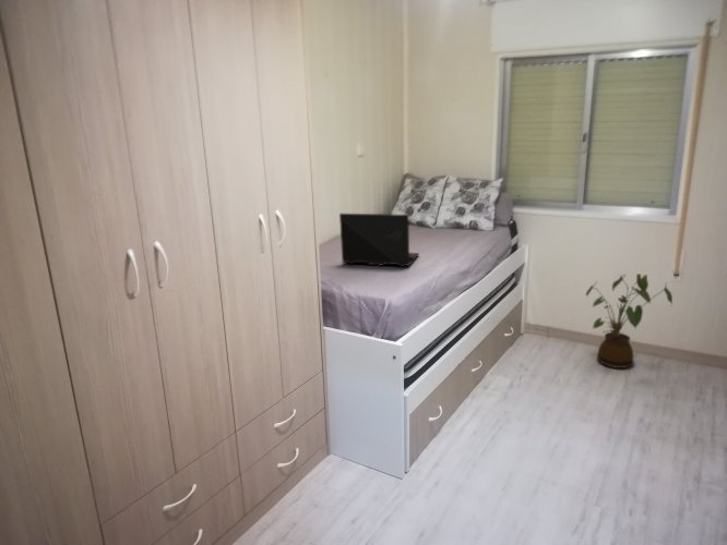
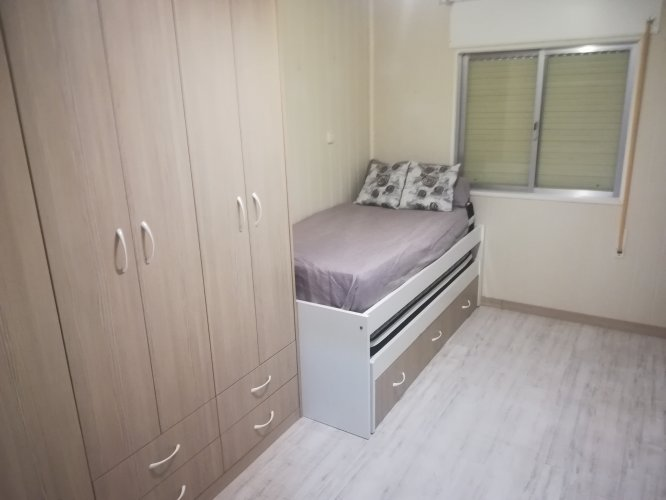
- house plant (623, 323)
- laptop (381, 234)
